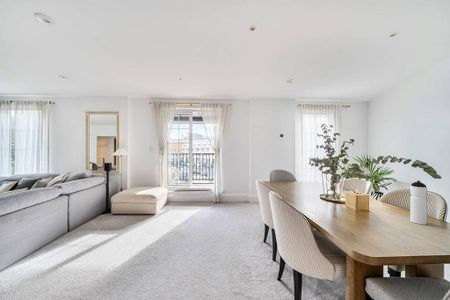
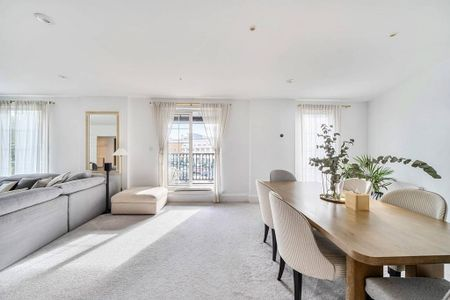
- water bottle (418, 201)
